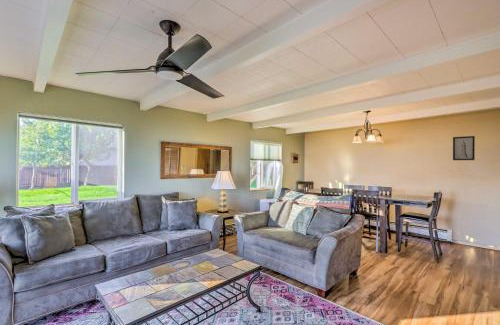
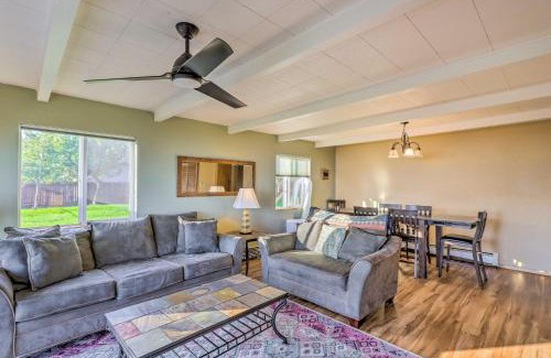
- wall art (463, 148)
